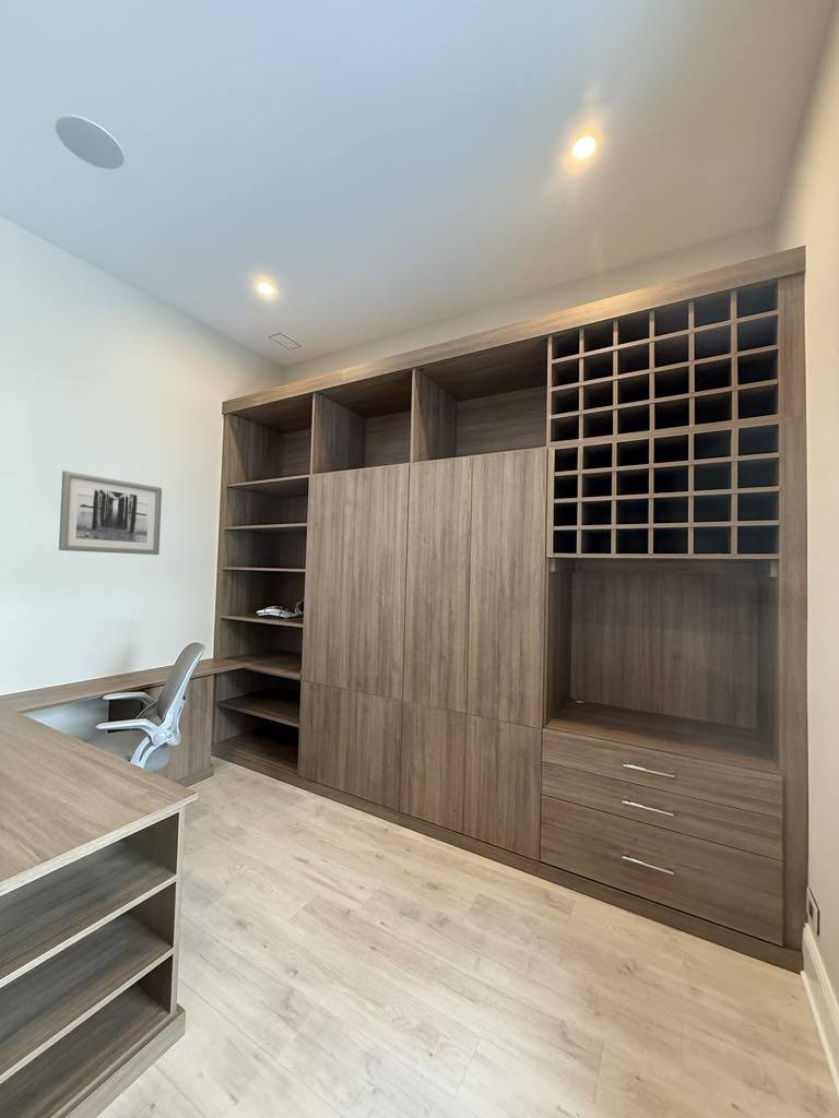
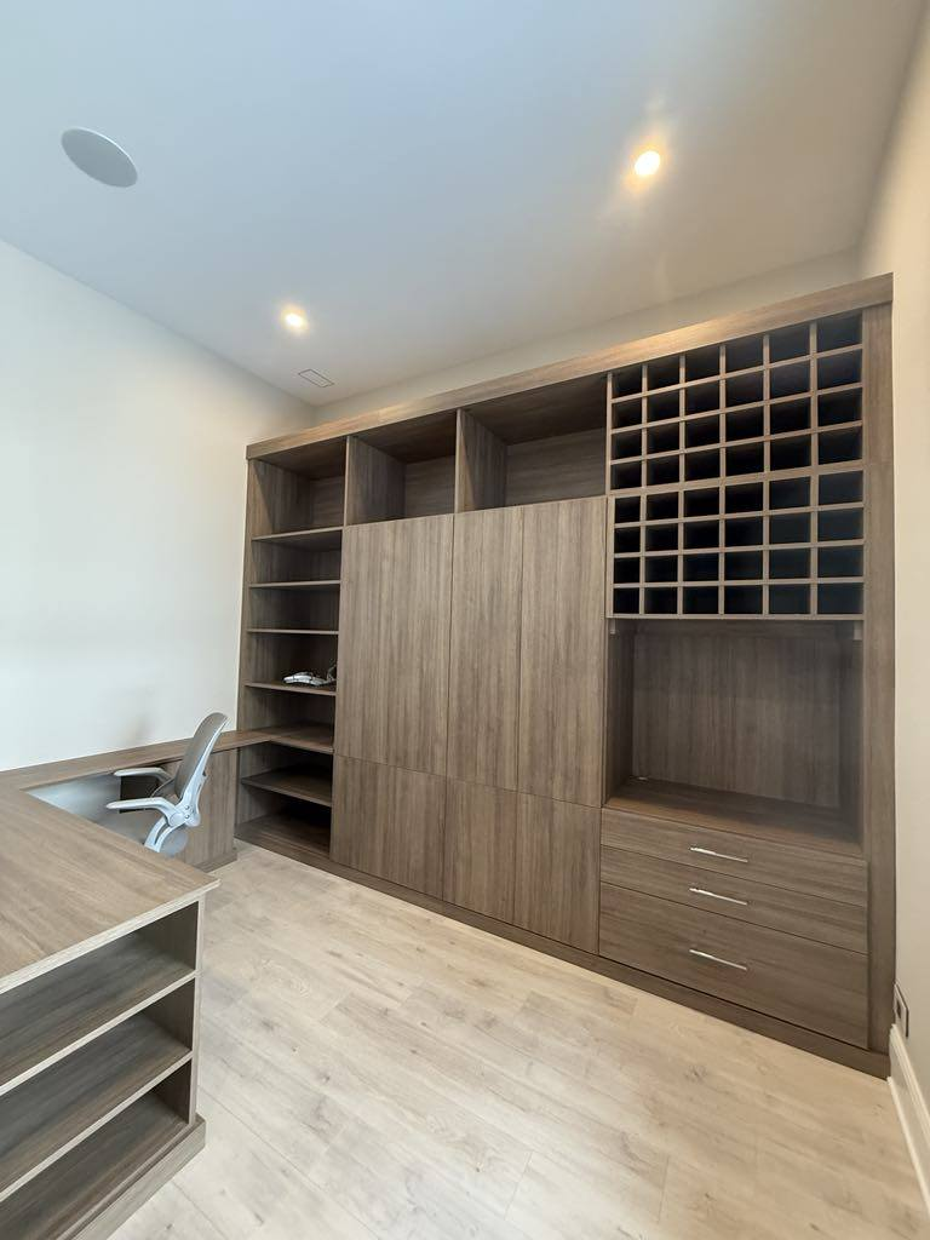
- wall art (115, 515)
